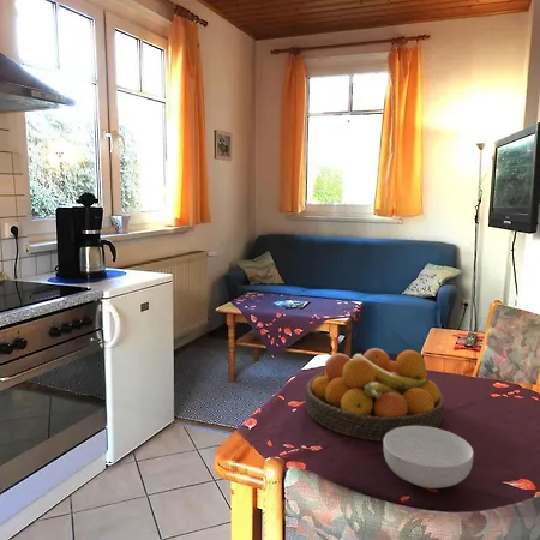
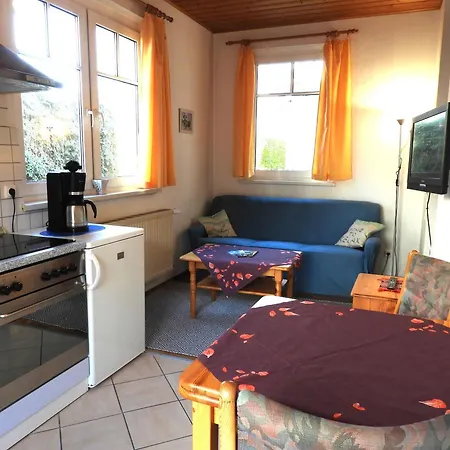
- fruit bowl (373, 380)
- cereal bowl (426, 460)
